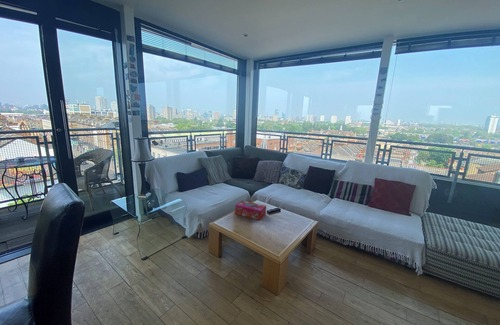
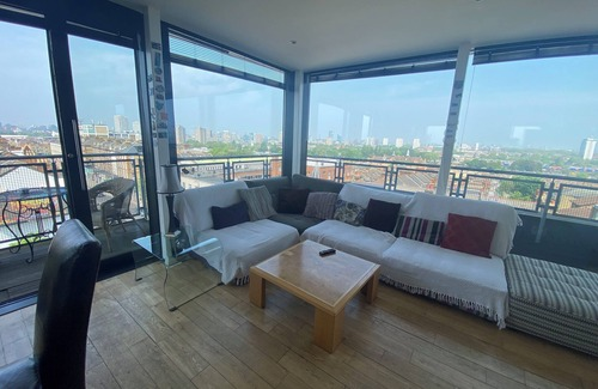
- tissue box (250, 209)
